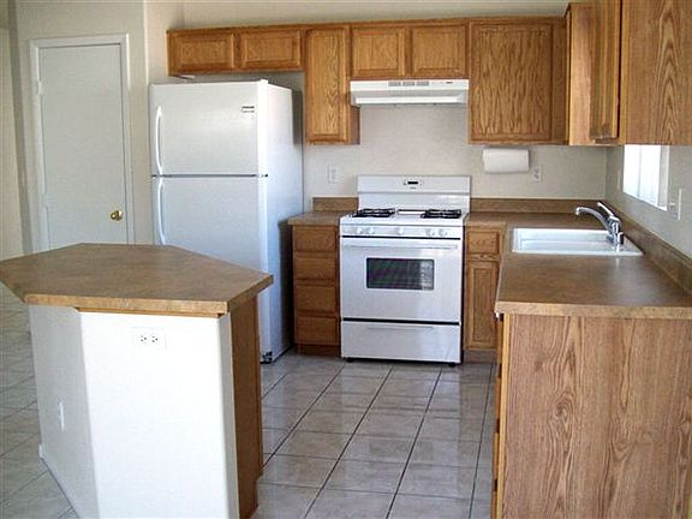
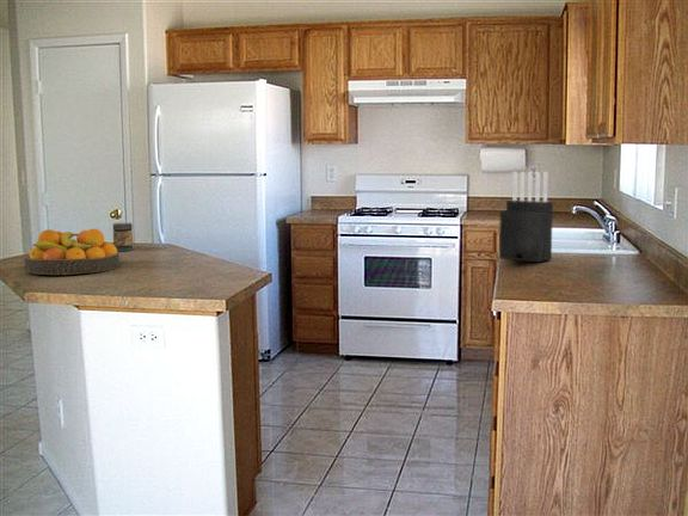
+ fruit bowl (72, 248)
+ knife block (524, 215)
+ jar (122, 236)
